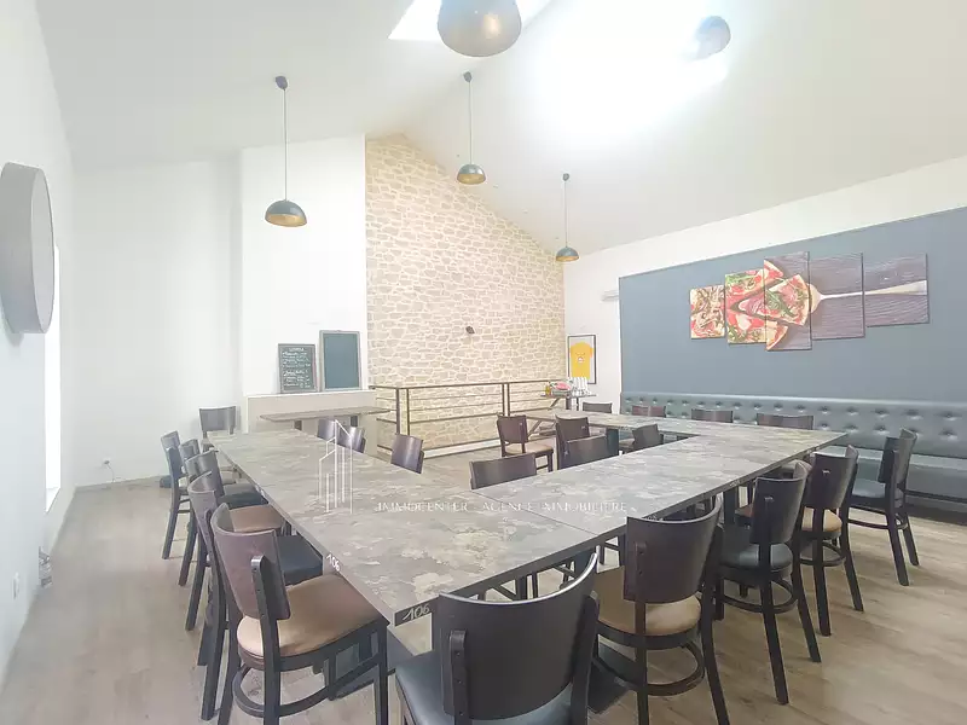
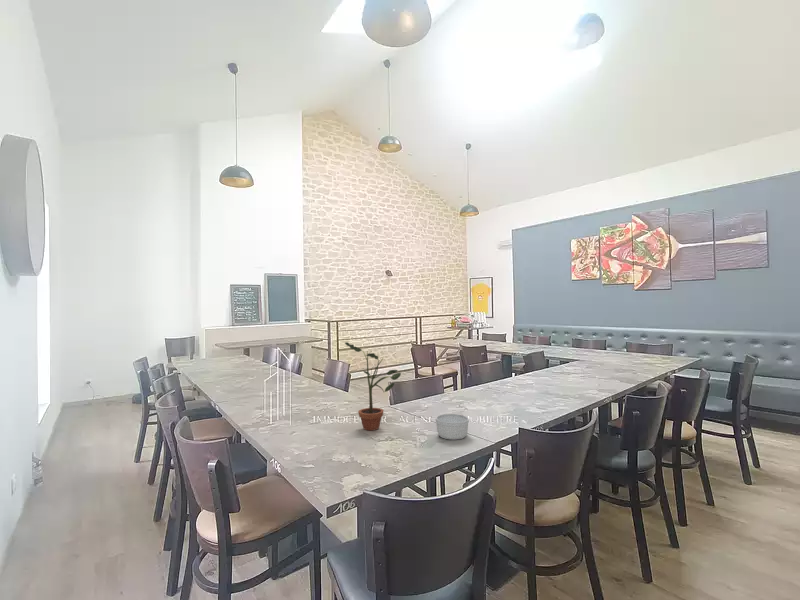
+ potted plant (368, 384)
+ ramekin (452, 426)
